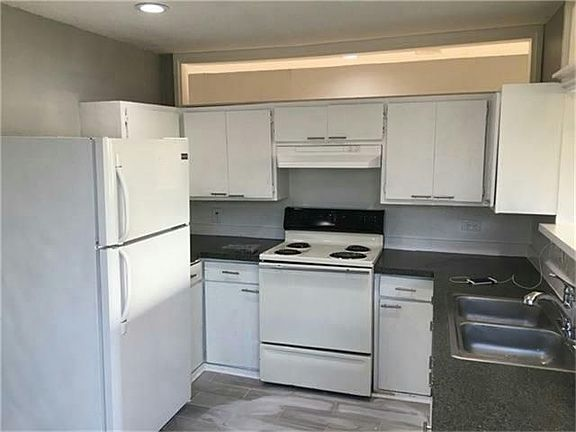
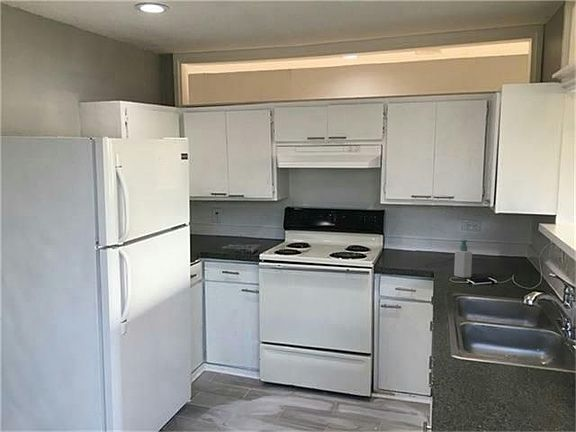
+ soap bottle (463, 257)
